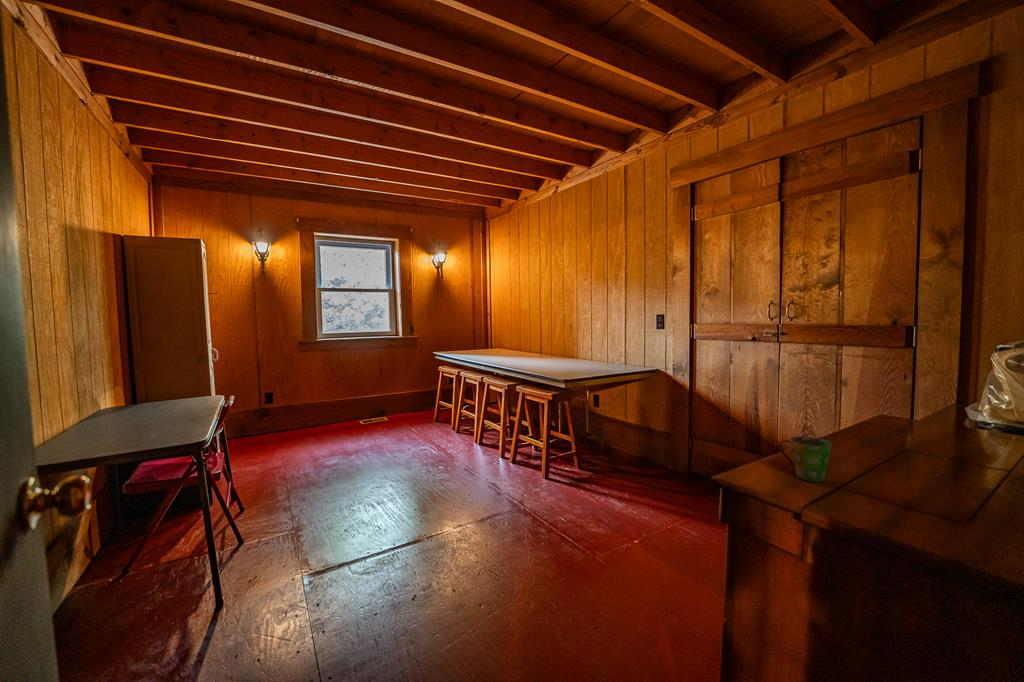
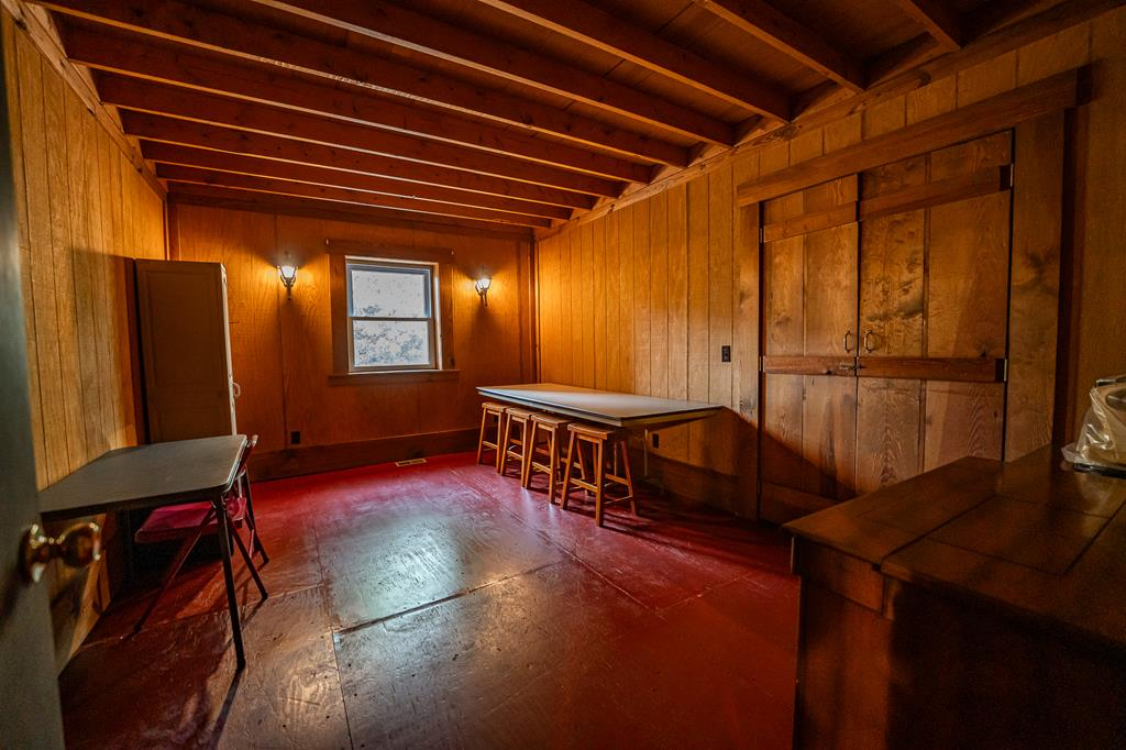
- cup (803, 458)
